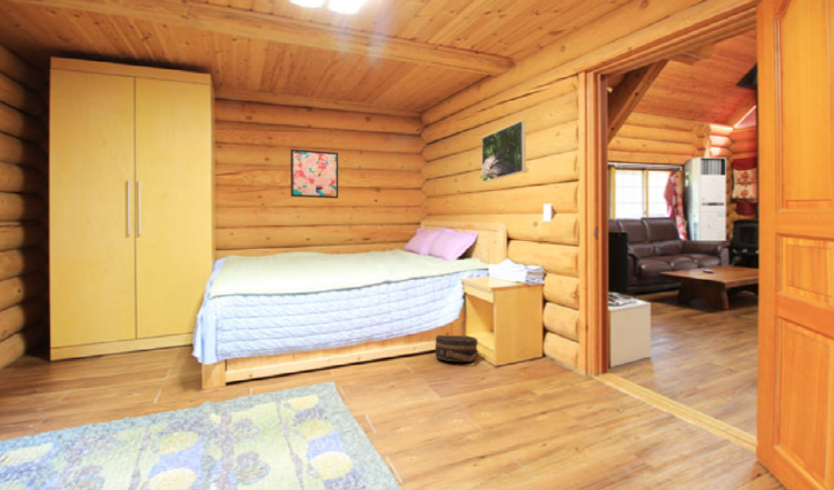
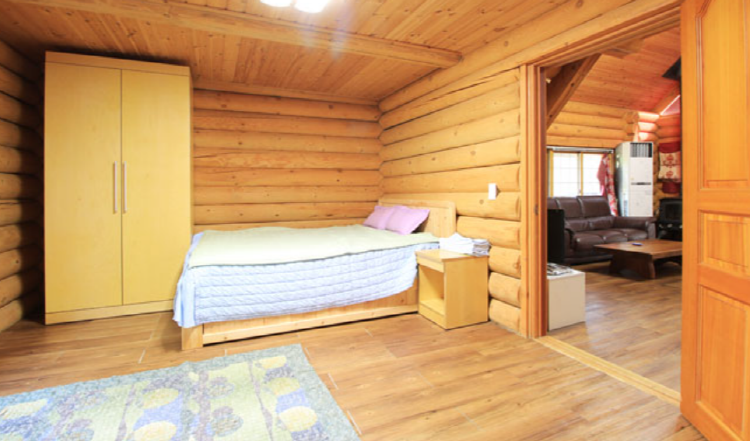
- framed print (502, 153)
- hat box (458, 348)
- wall art (315, 173)
